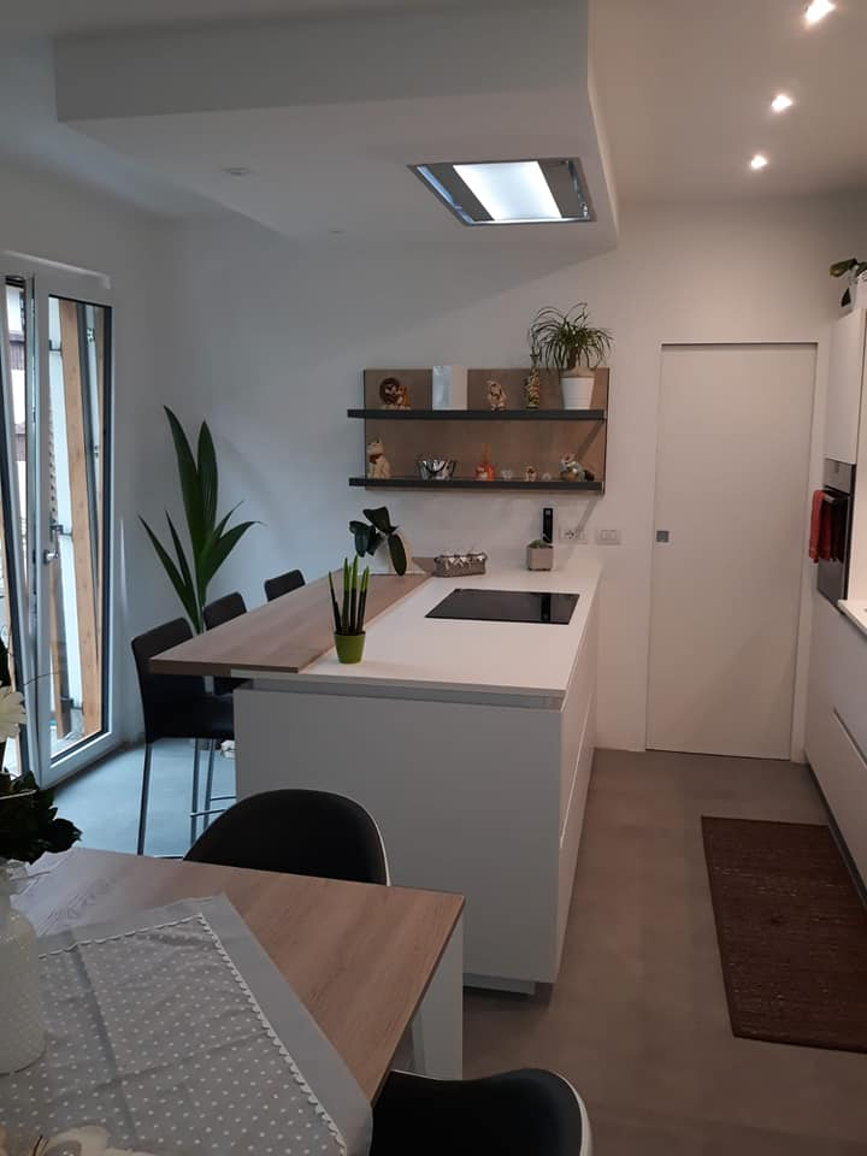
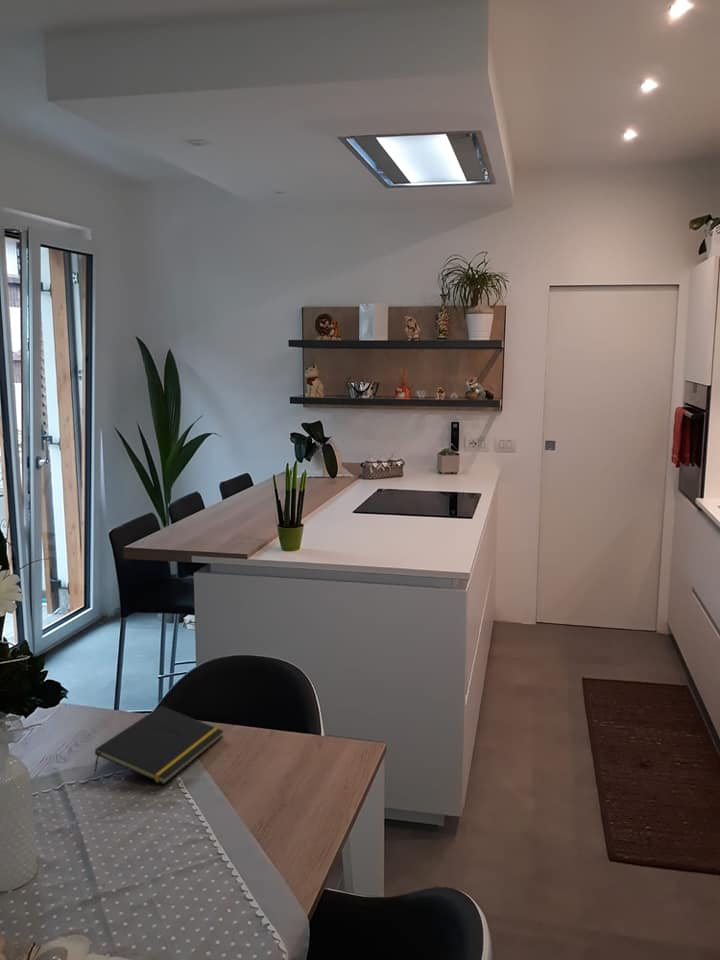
+ notepad (162, 742)
